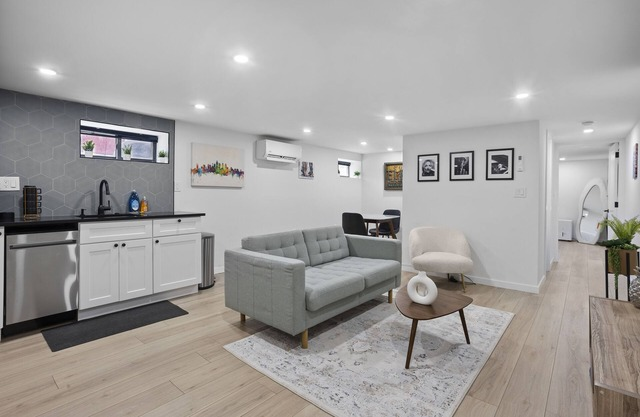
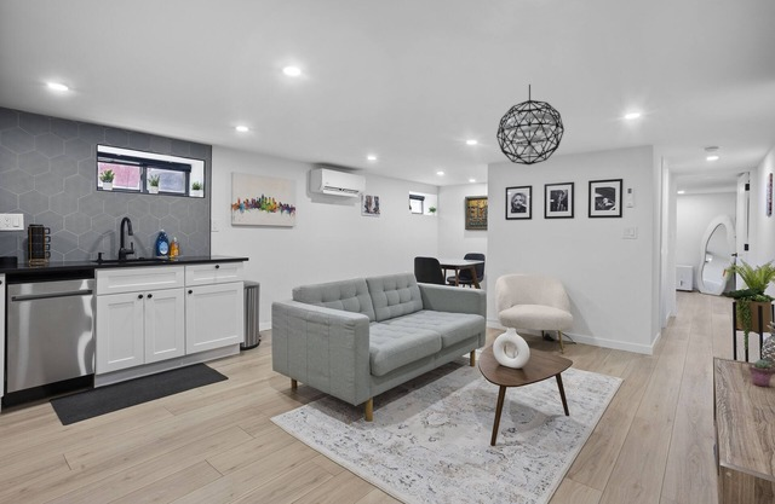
+ pendant light (529, 124)
+ potted succulent (760, 371)
